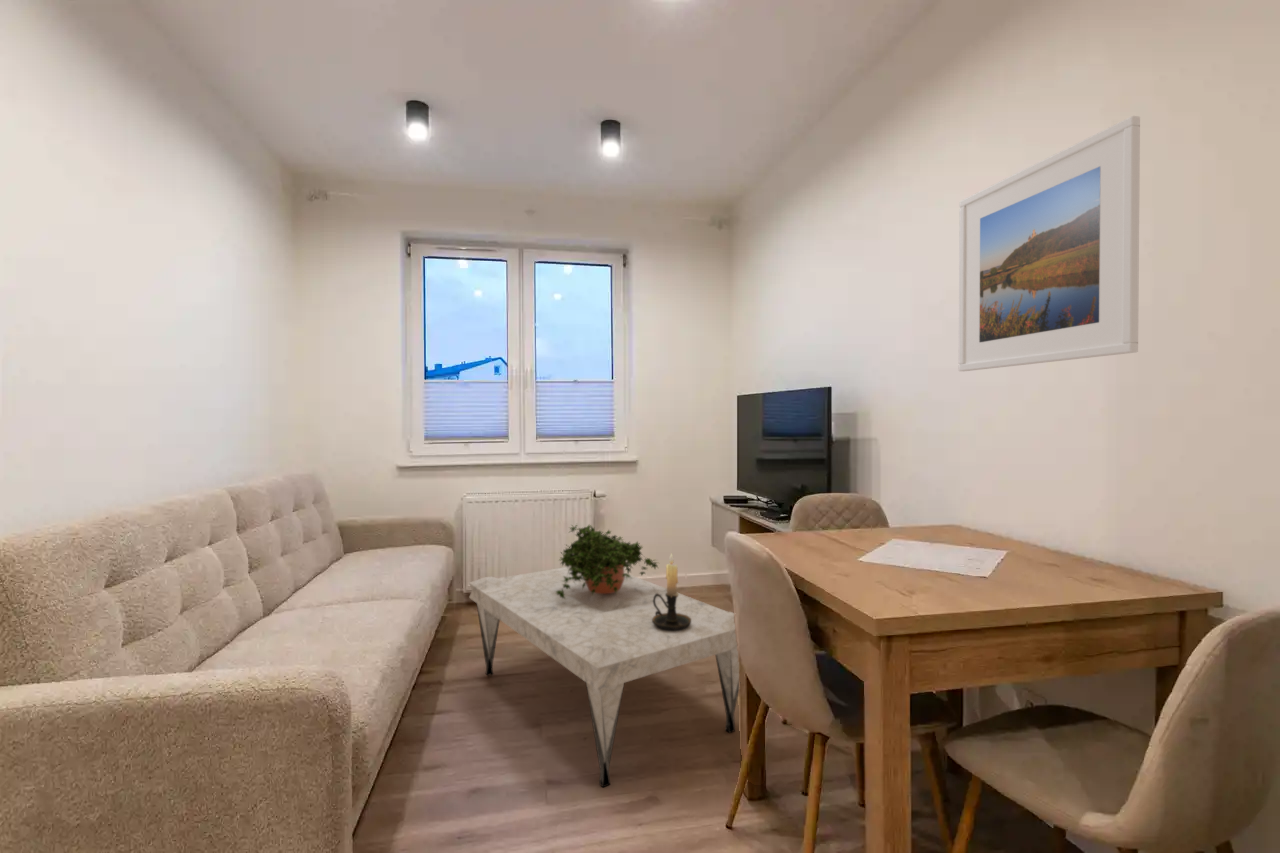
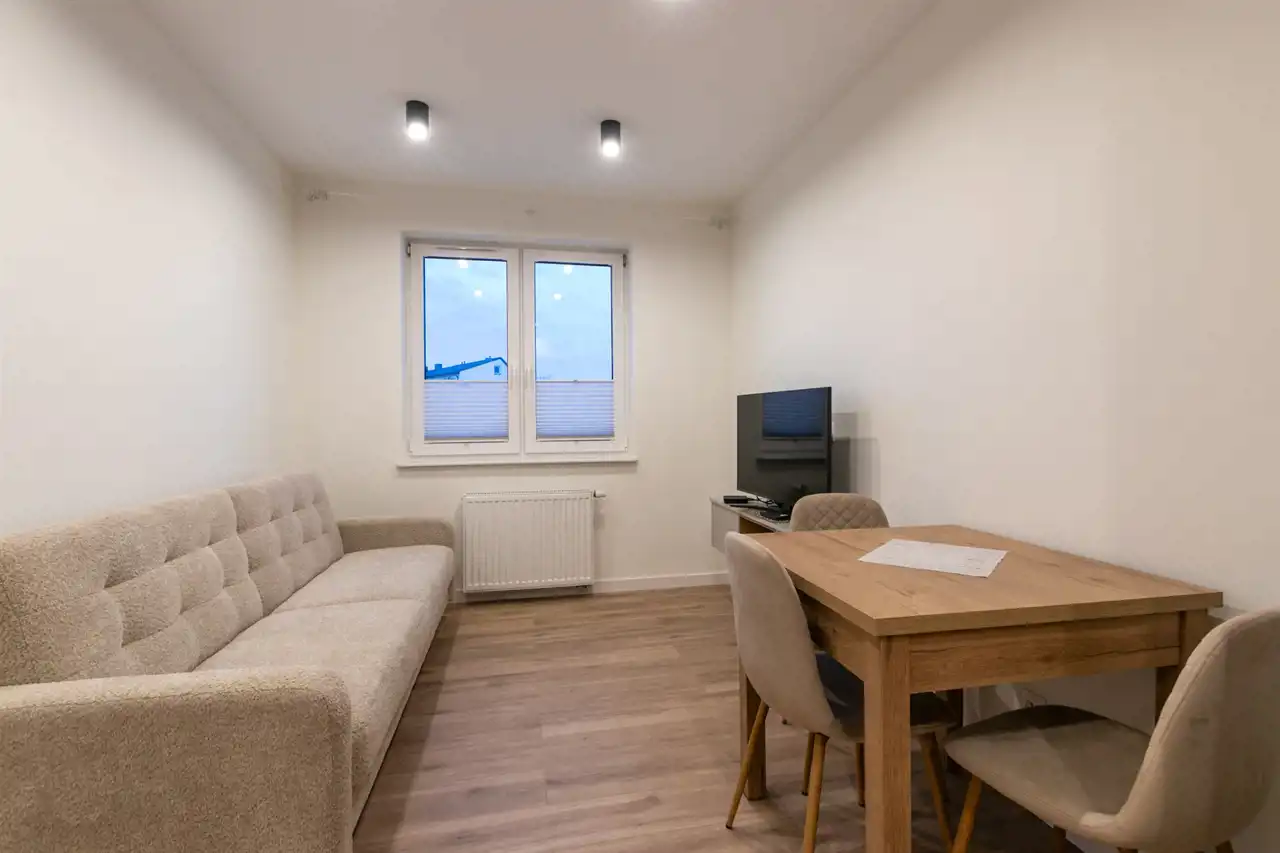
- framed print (1034, 264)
- potted plant (602, 559)
- candle holder (667, 587)
- coffee table (597, 647)
